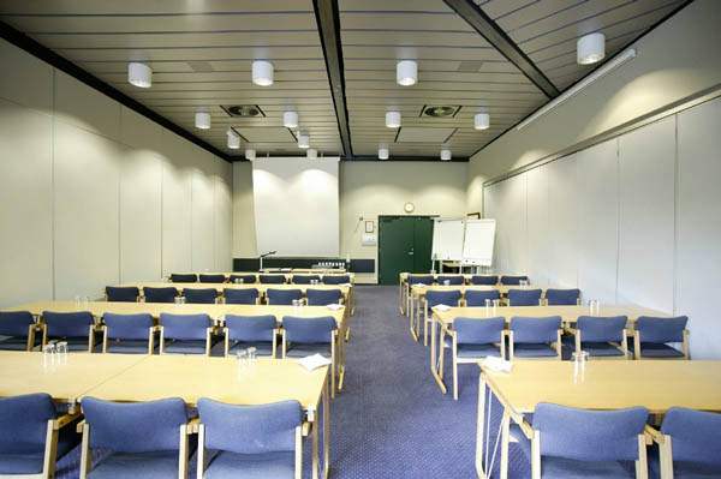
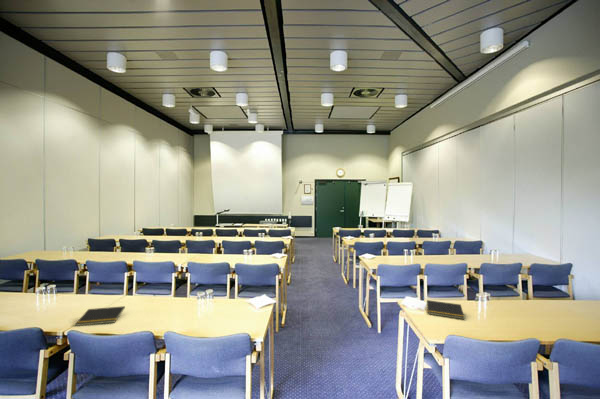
+ notepad (101, 315)
+ notepad (444, 309)
